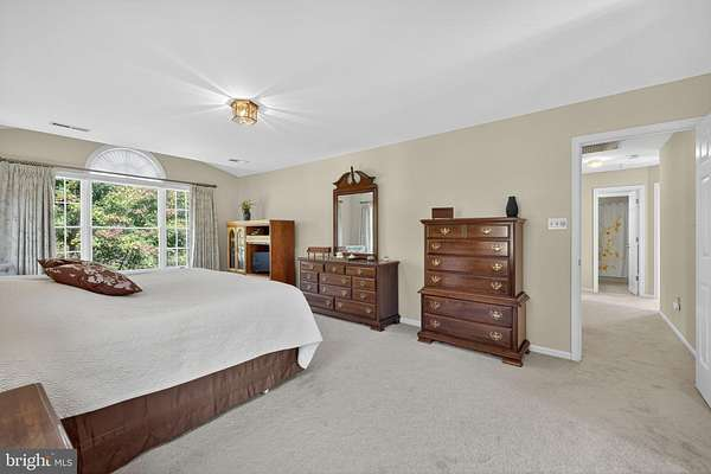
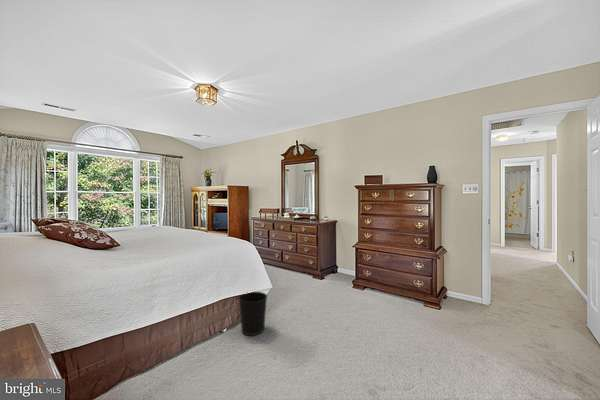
+ wastebasket (252, 313)
